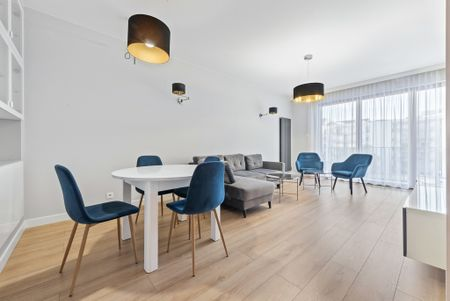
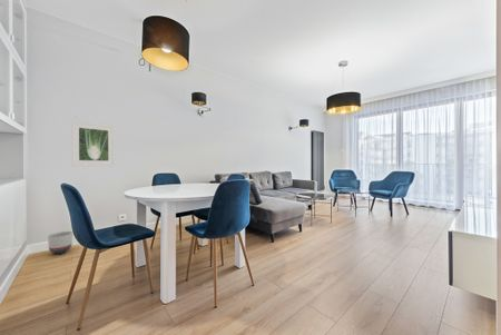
+ planter (60, 243)
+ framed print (94, 145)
